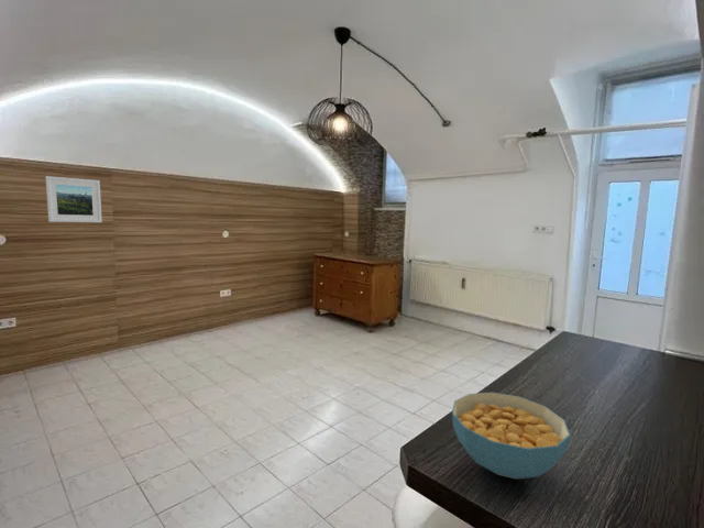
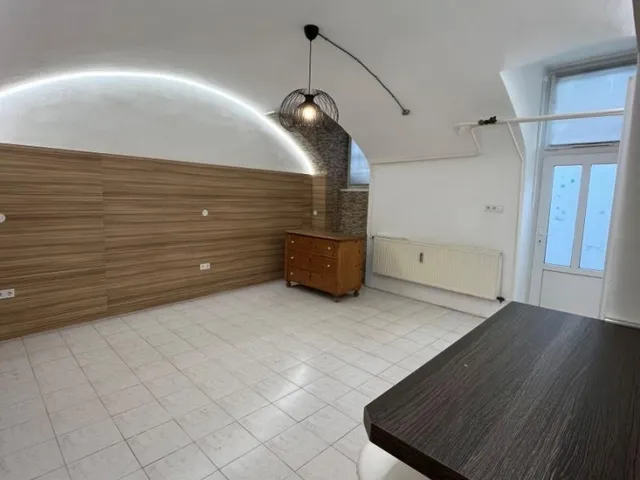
- cereal bowl (506, 441)
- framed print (75, 200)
